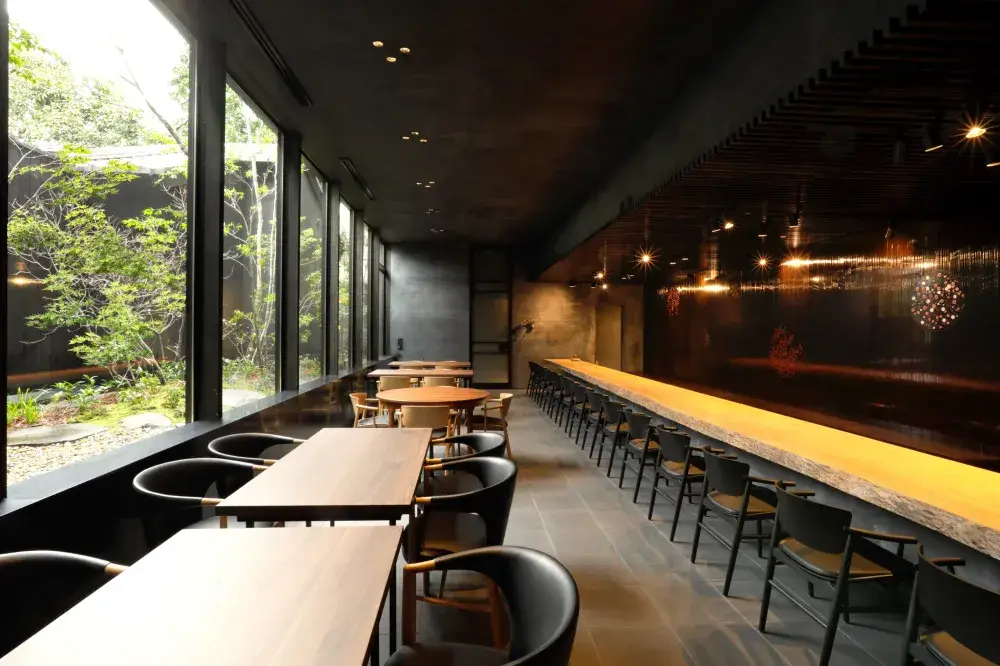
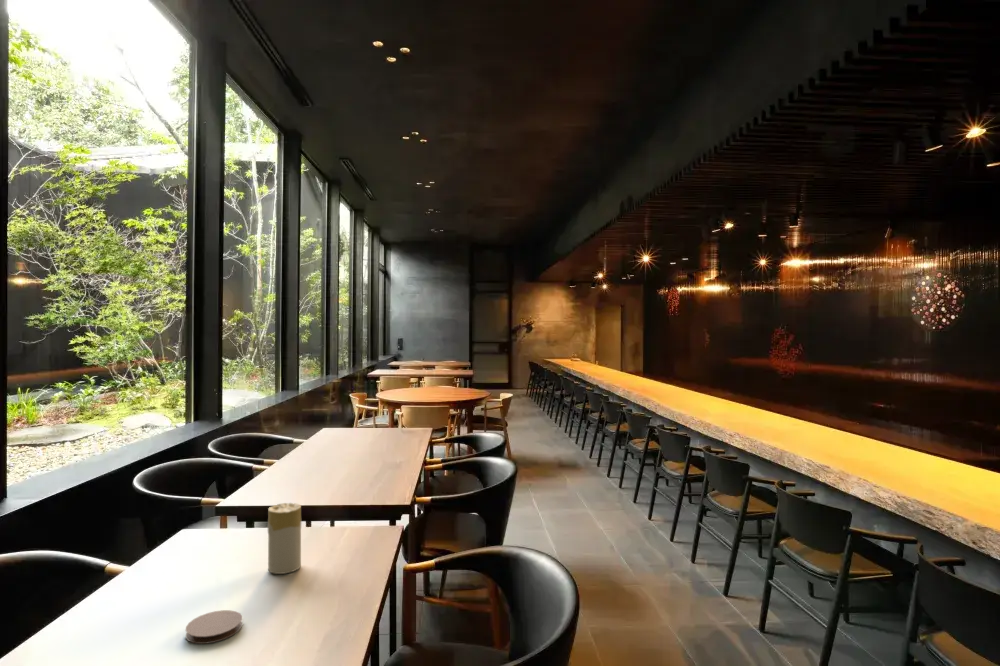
+ coaster (214, 626)
+ candle (284, 537)
